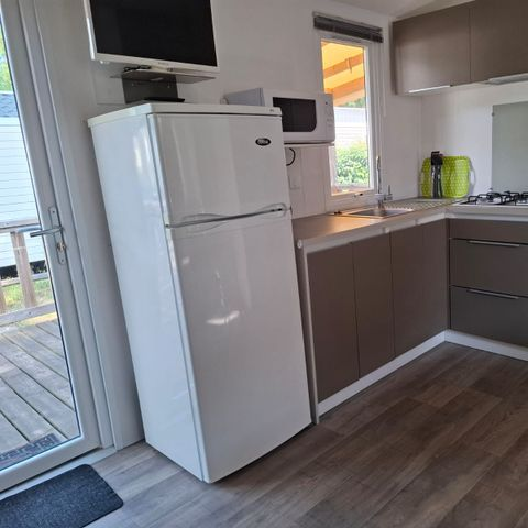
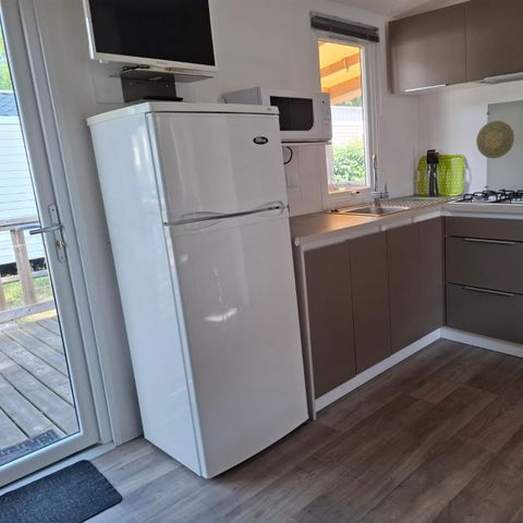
+ decorative plate (494, 139)
